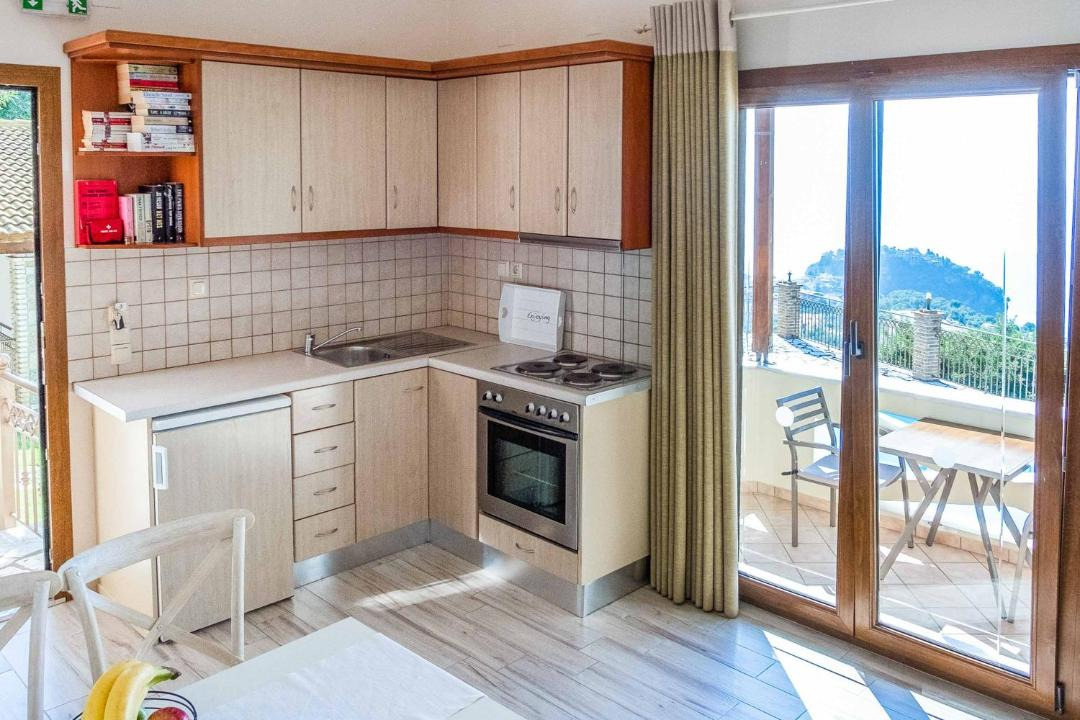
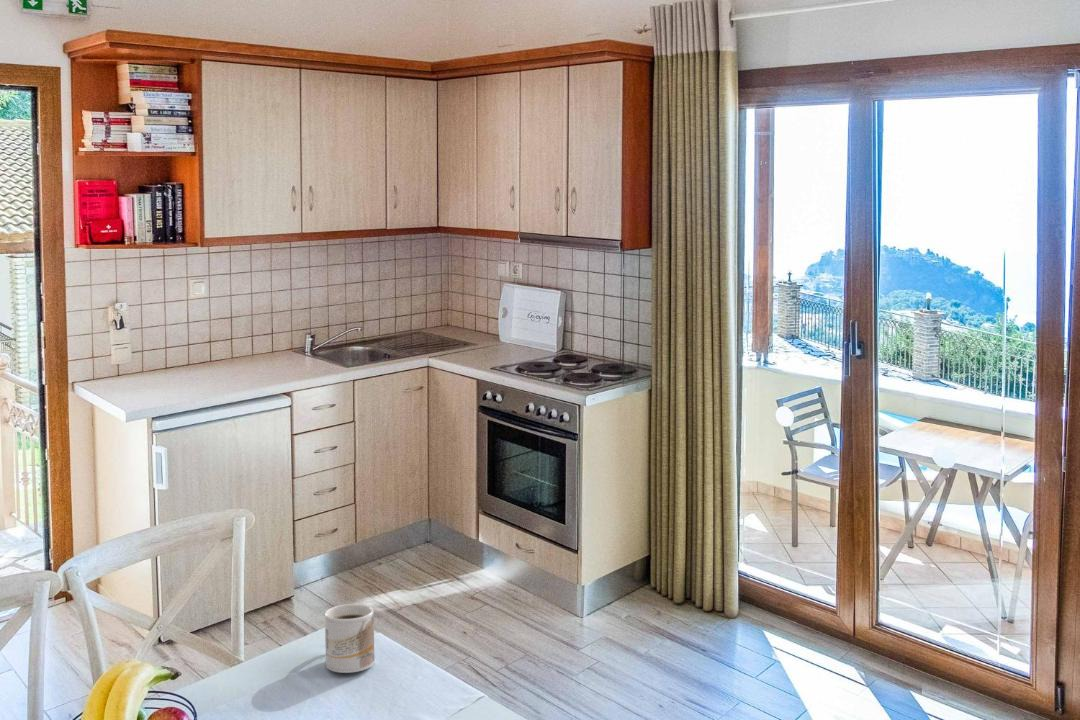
+ mug (350, 635)
